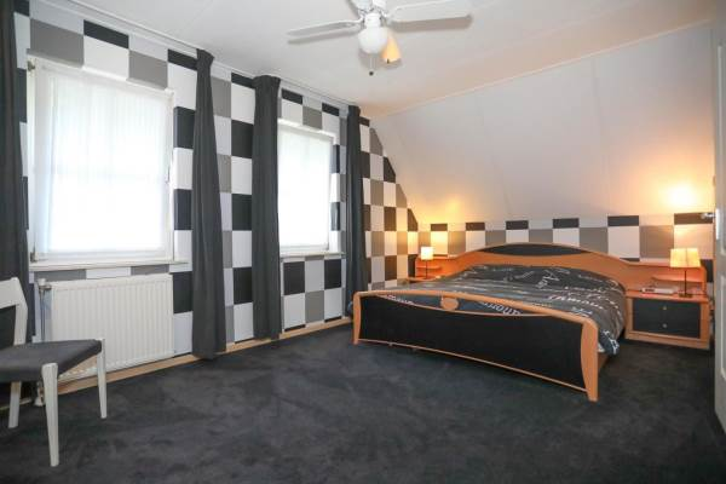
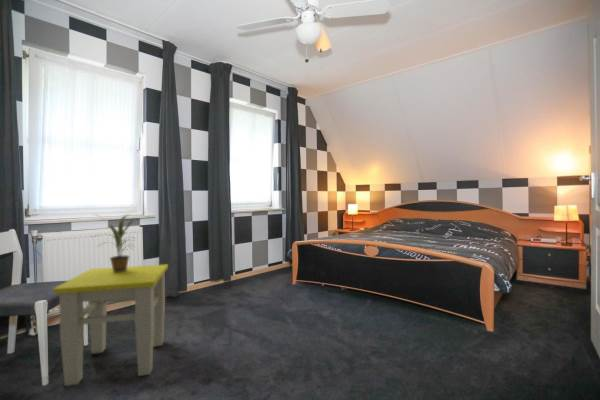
+ potted plant (119, 241)
+ stool (119, 317)
